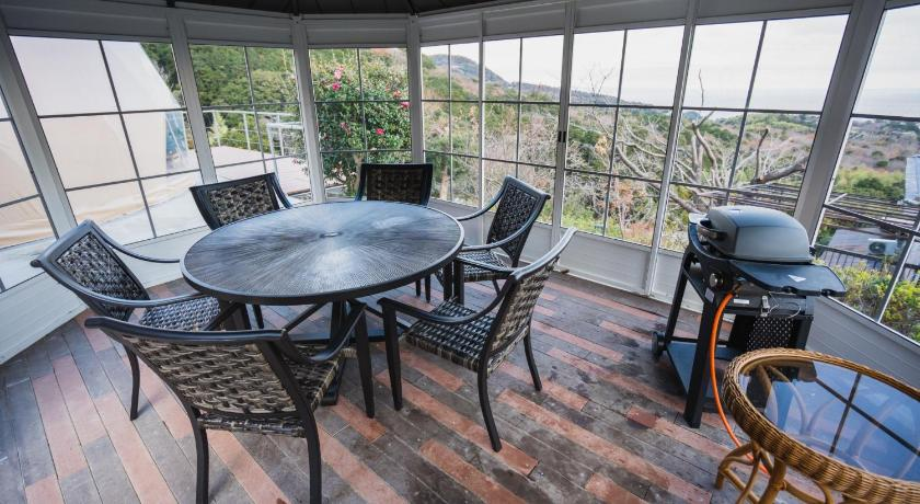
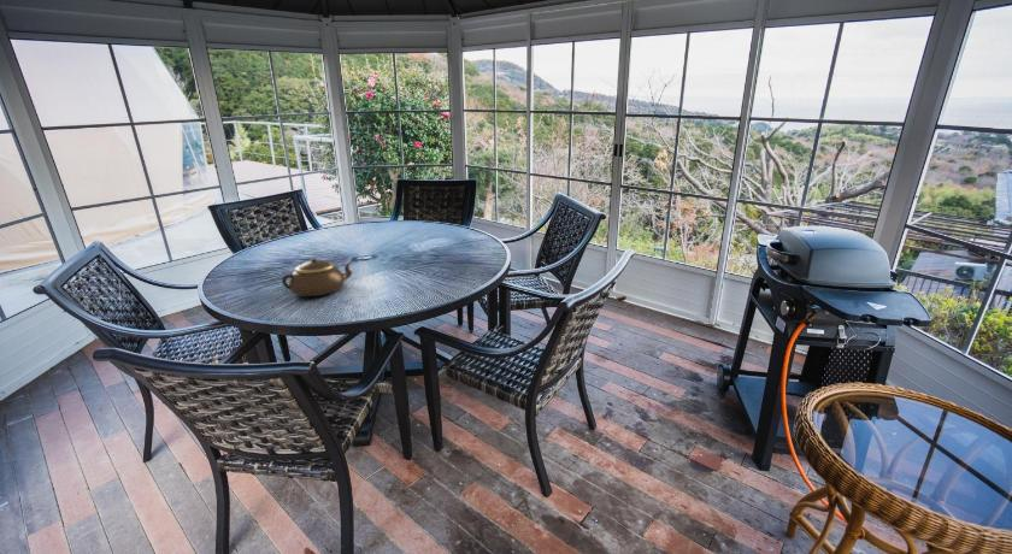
+ teapot (317, 275)
